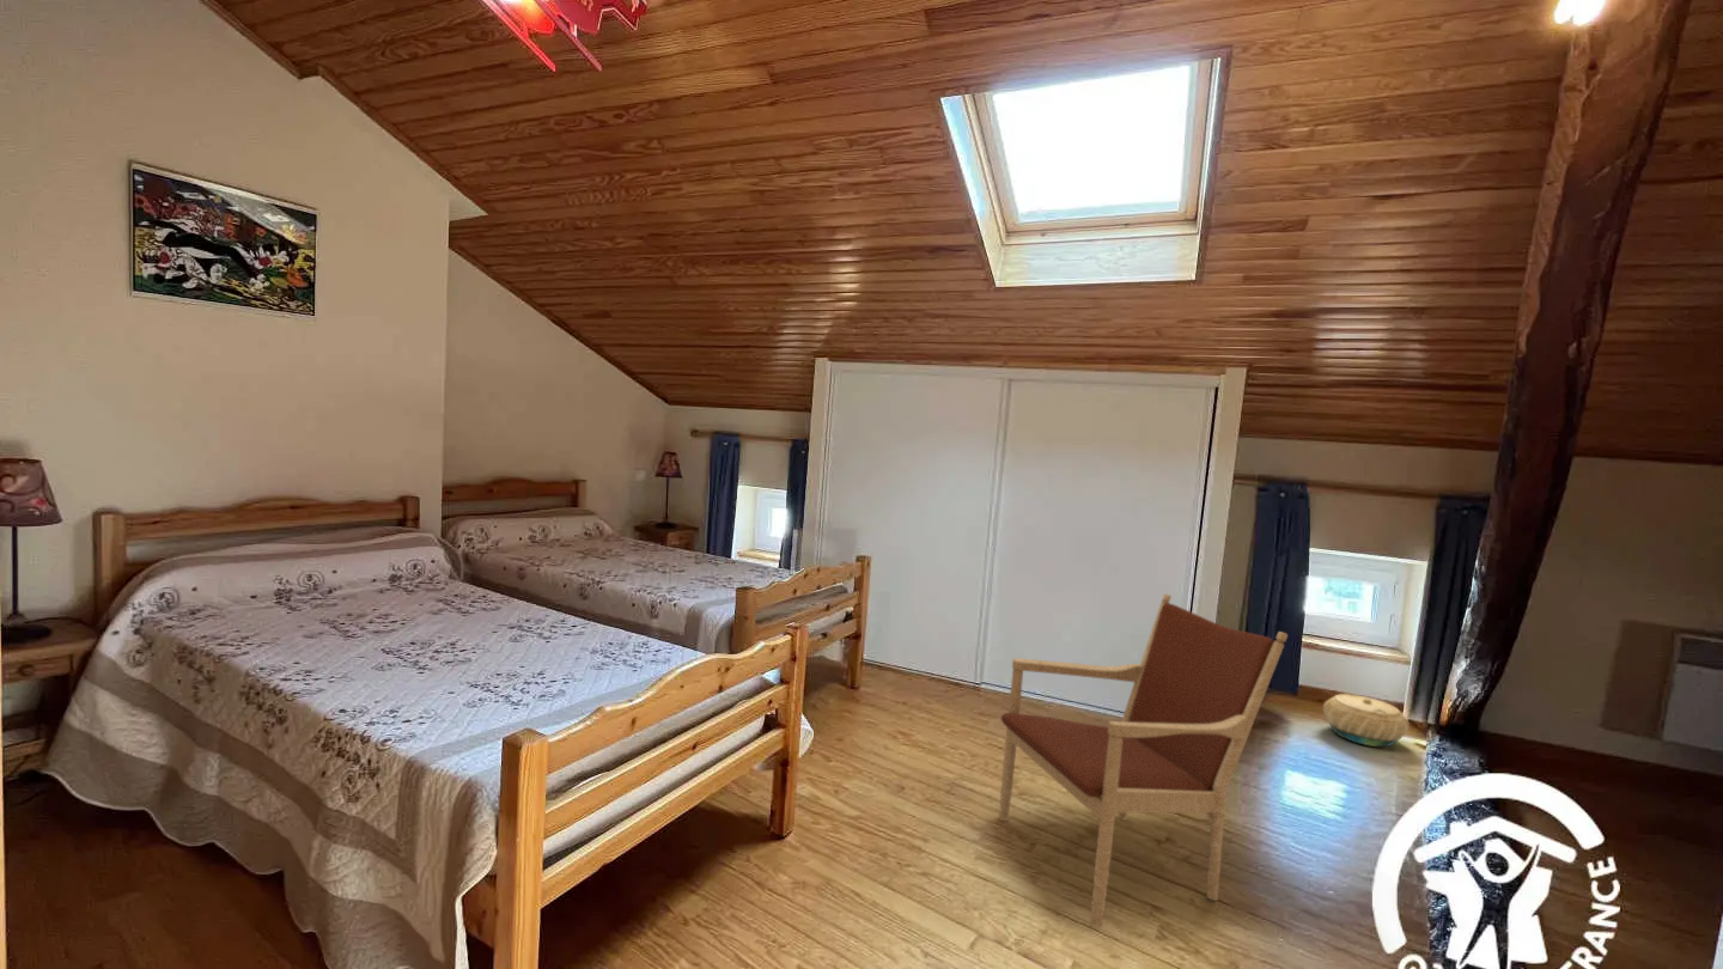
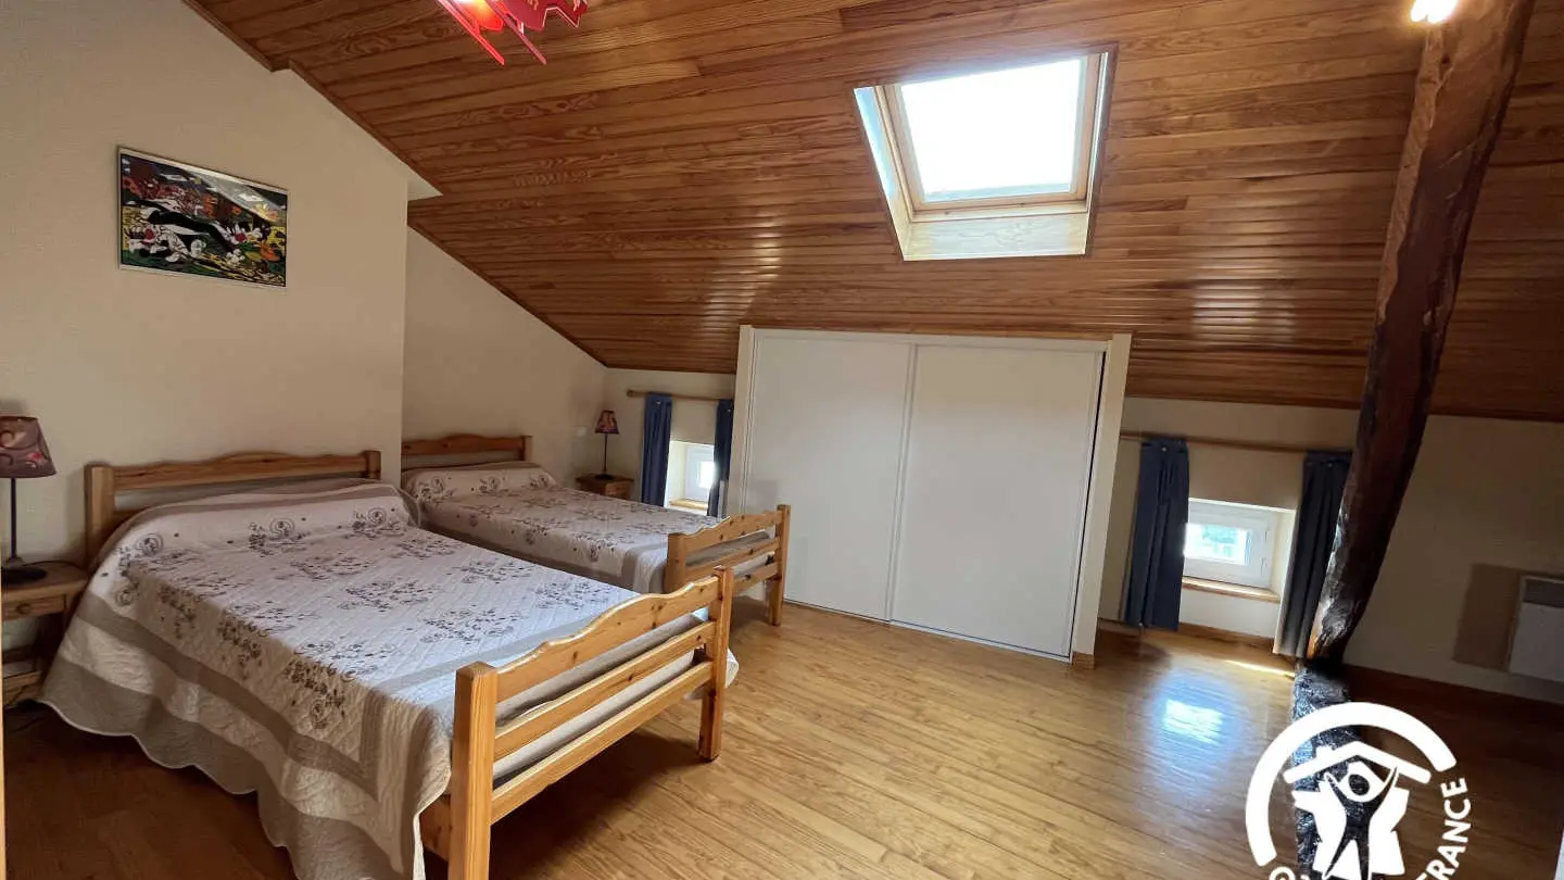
- armchair (1132, 736)
- basket (1364, 718)
